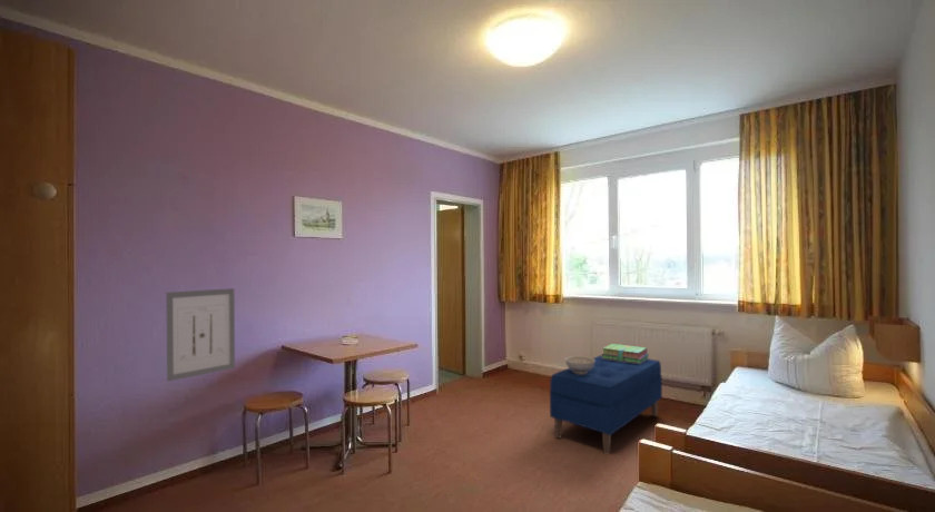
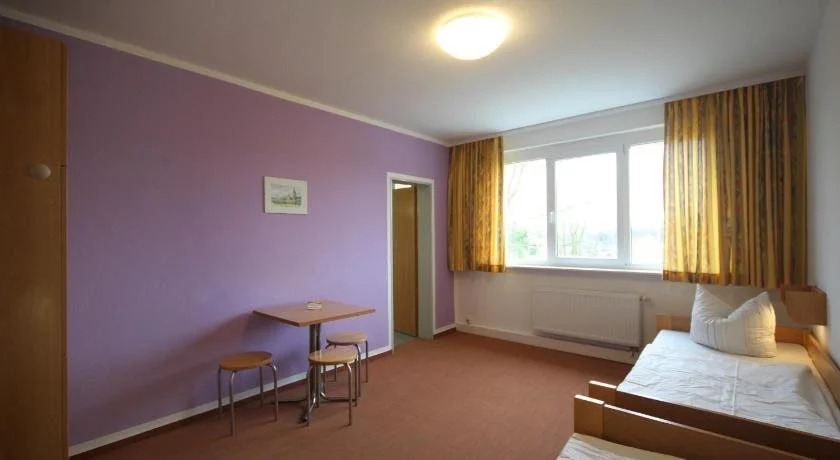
- bench (609, 396)
- stack of books (624, 352)
- decorative bowl (579, 365)
- wall art (201, 332)
